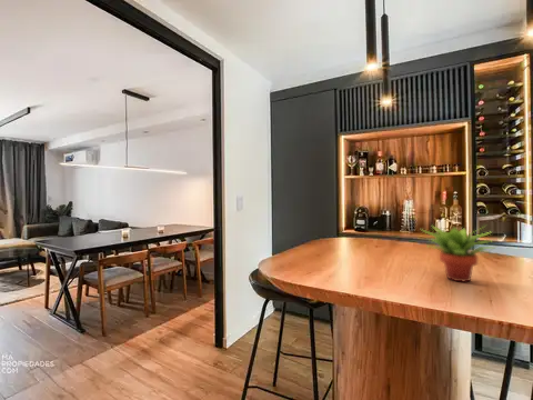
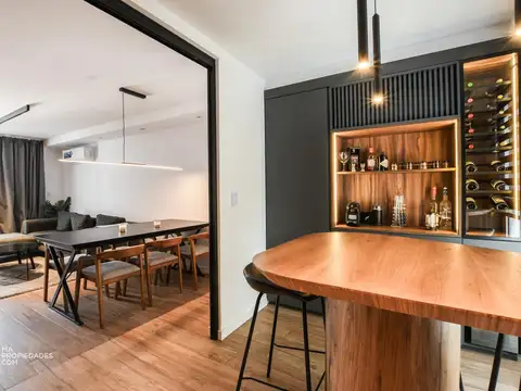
- succulent plant (456, 251)
